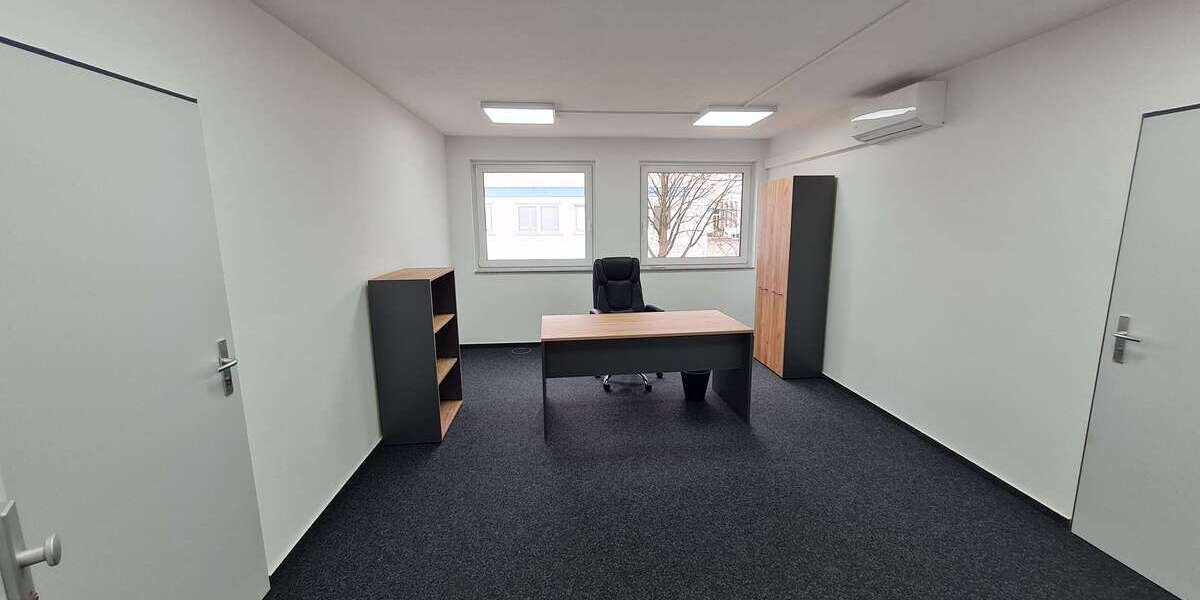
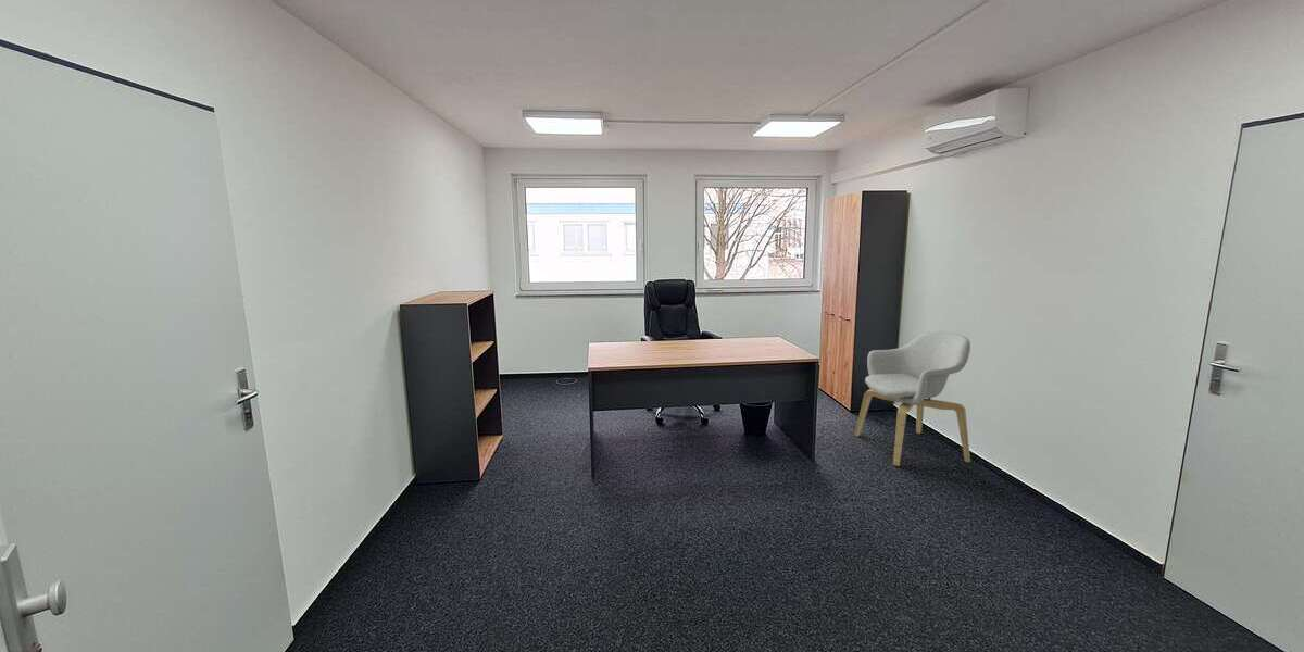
+ armchair (914, 392)
